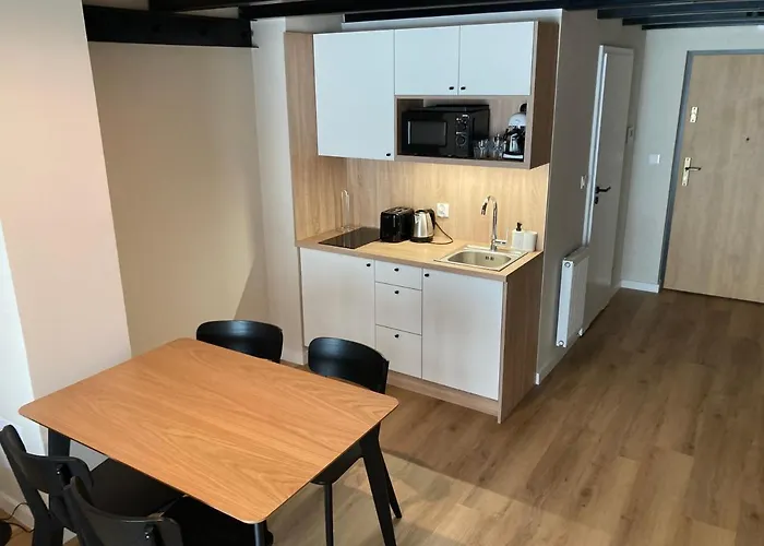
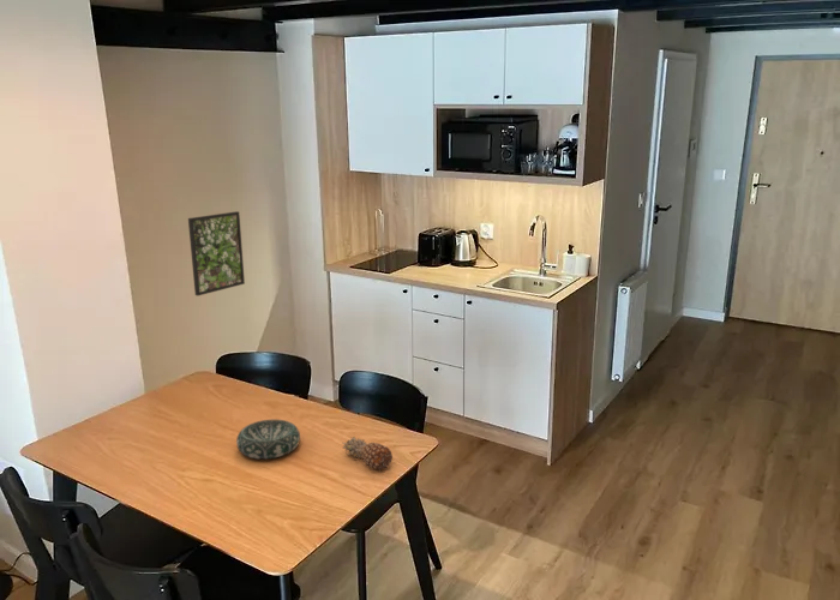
+ fruit (367, 451)
+ decorative bowl (268, 438)
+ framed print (217, 252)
